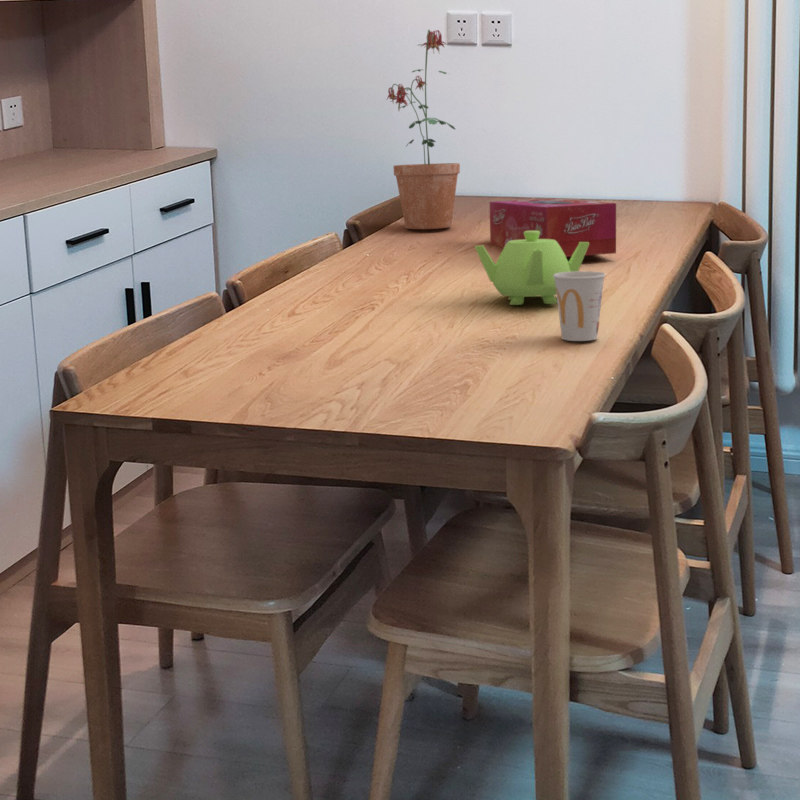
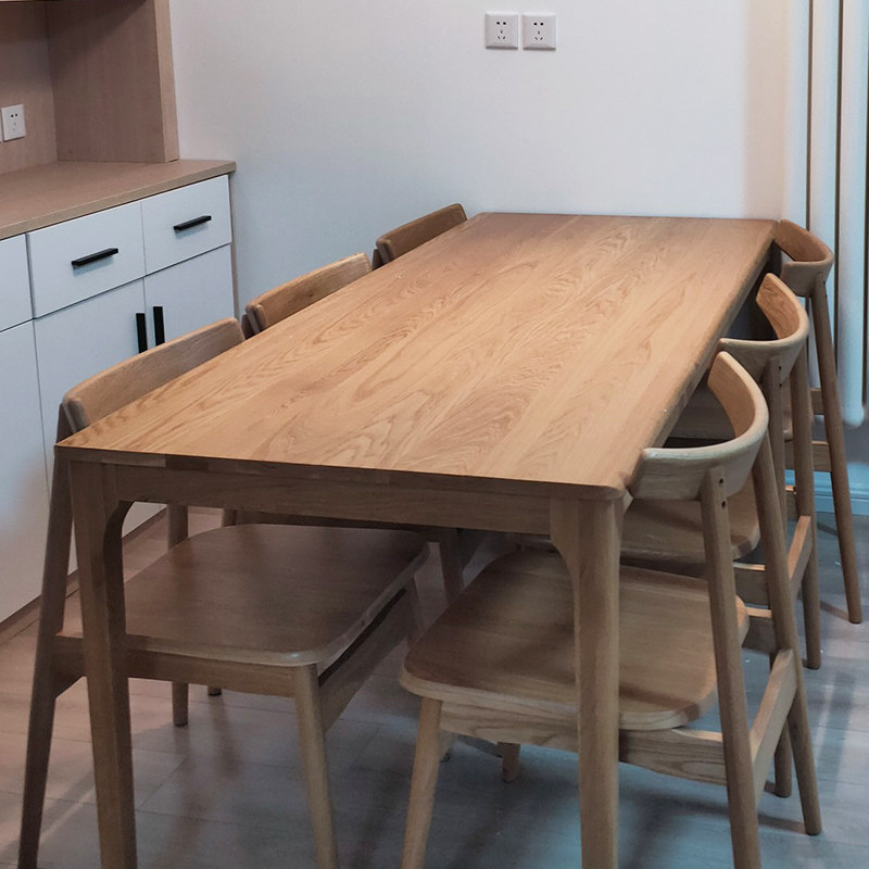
- tissue box (550, 226)
- potted plant (420, 129)
- teapot (532, 266)
- cup (579, 306)
